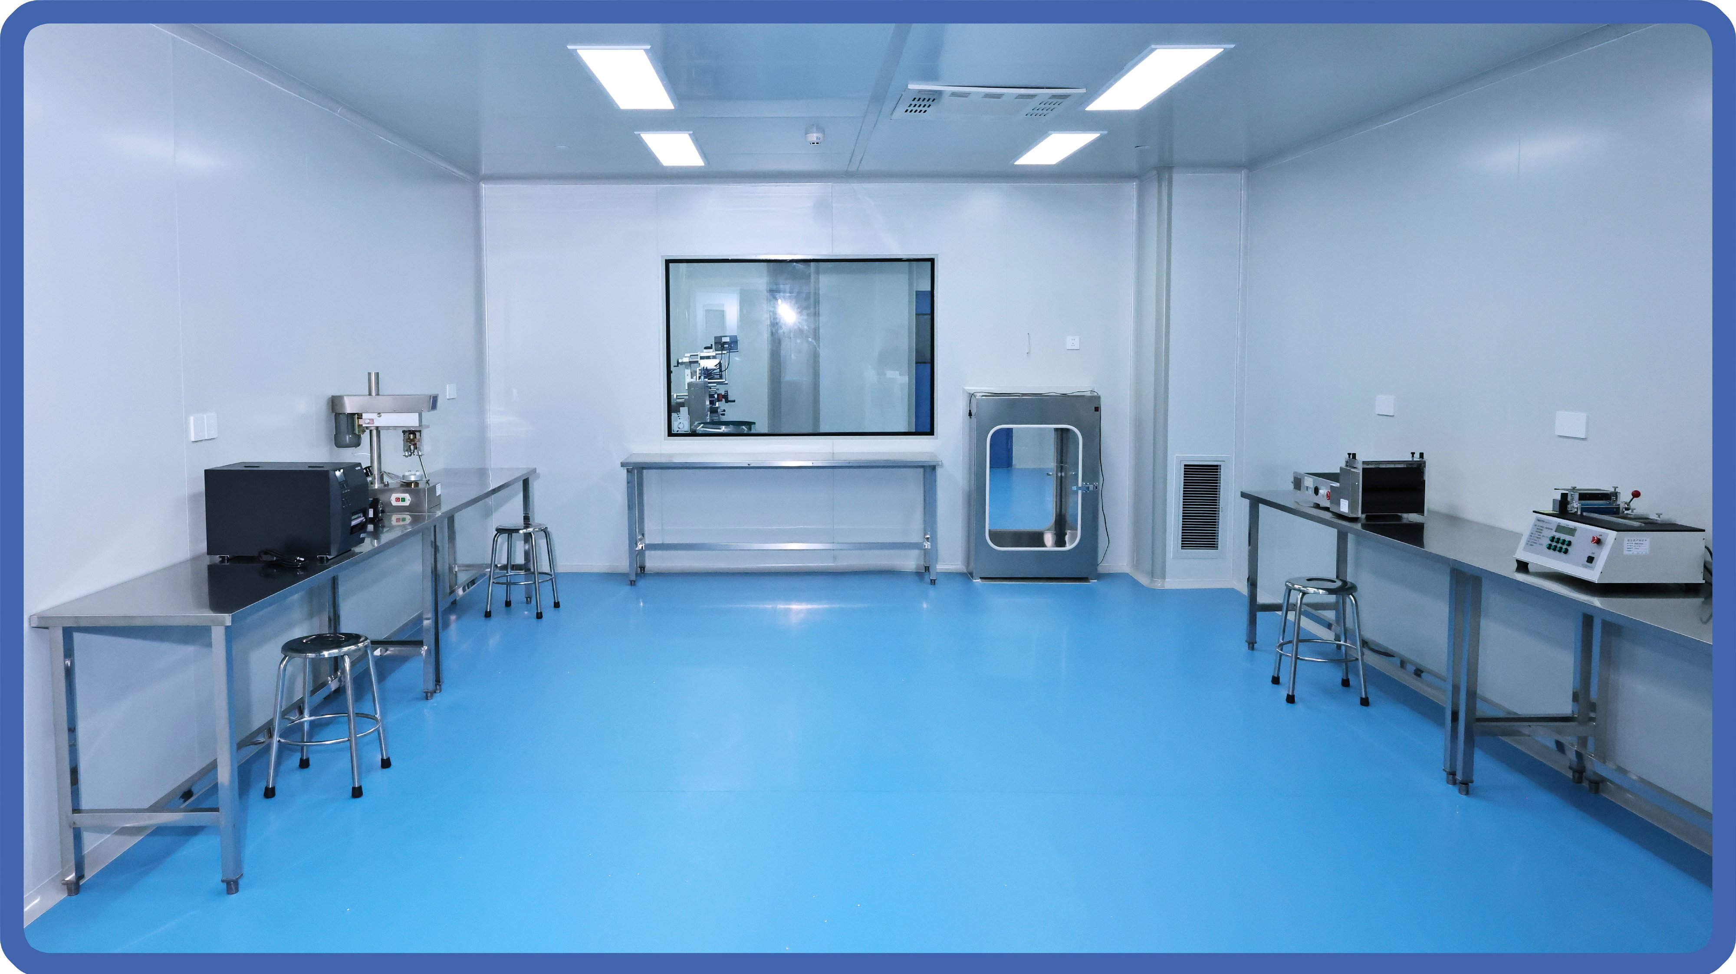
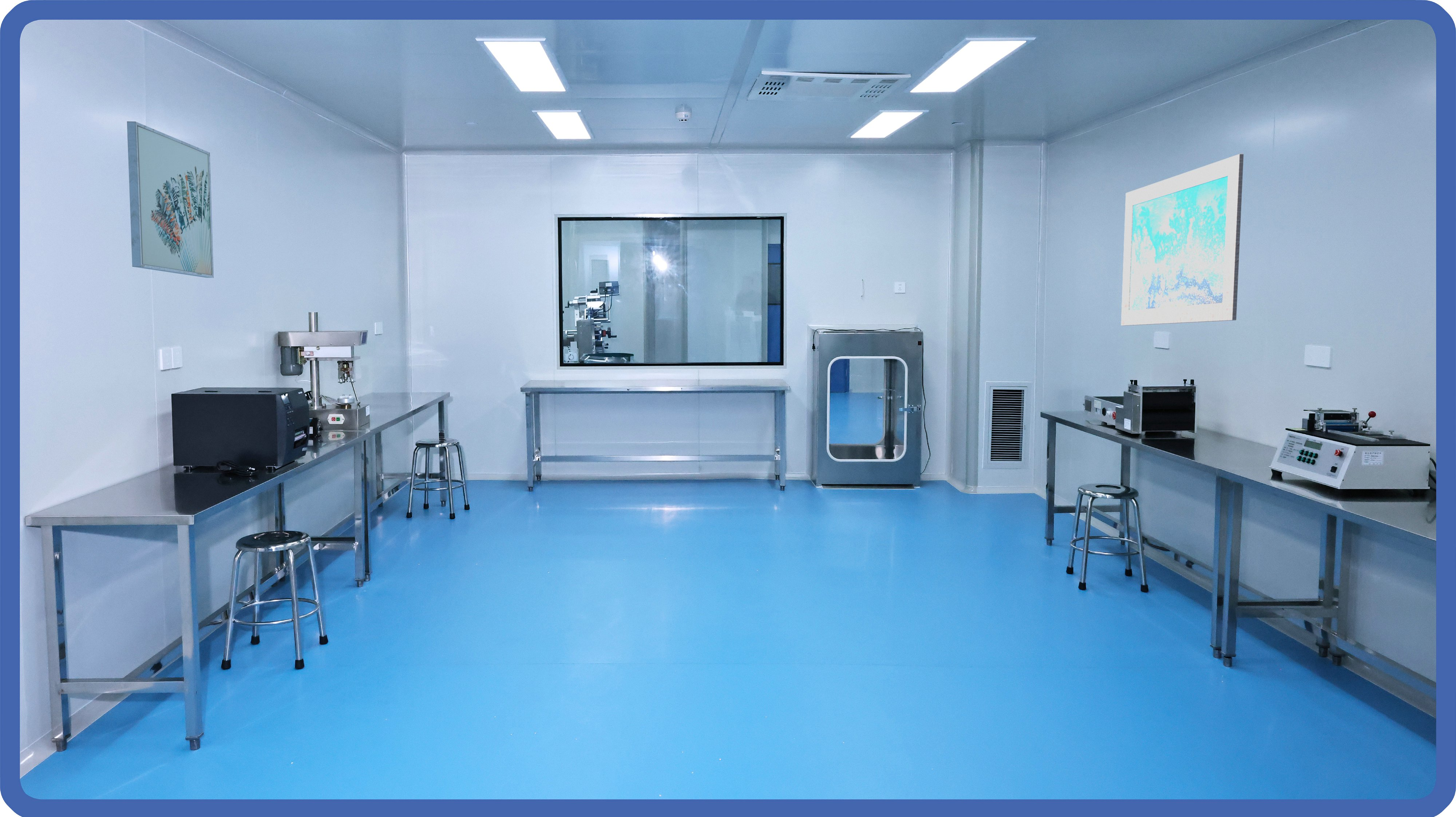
+ wall art (1175, 250)
+ wall art (174, 206)
